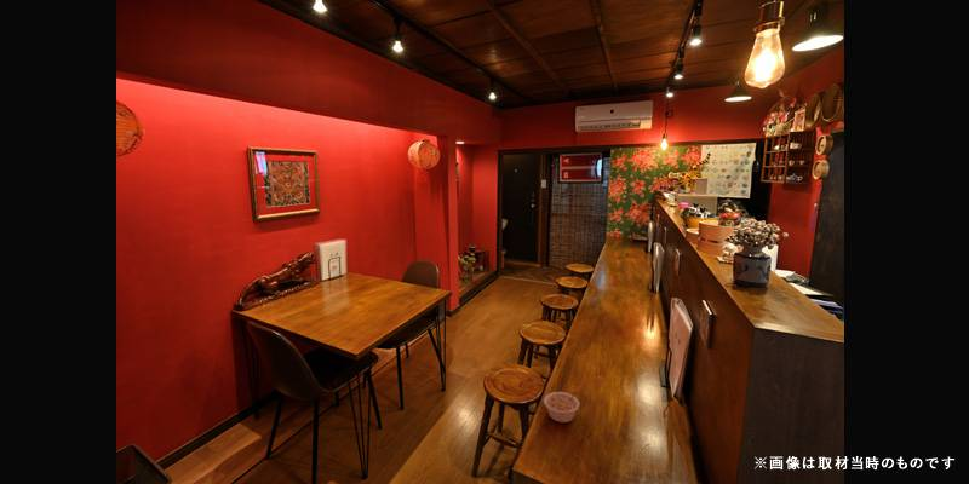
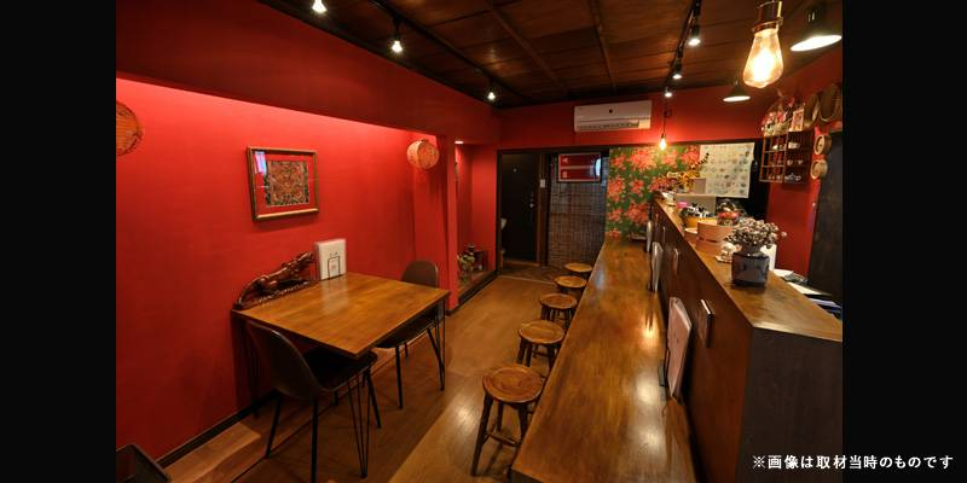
- legume (561, 405)
